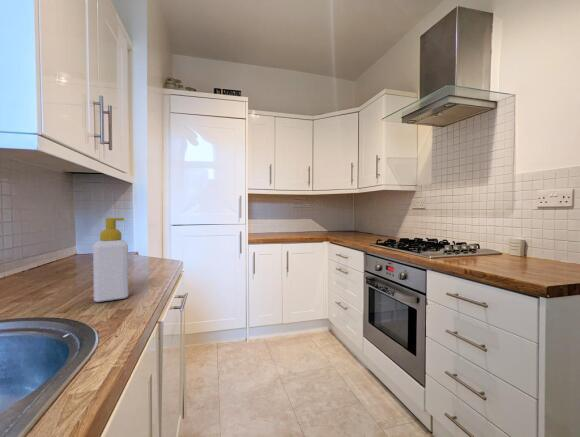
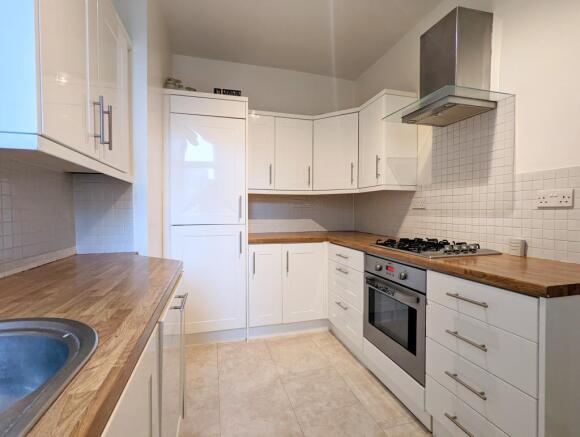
- soap bottle (111, 257)
